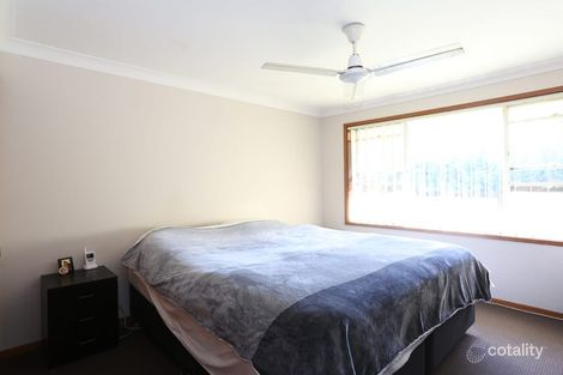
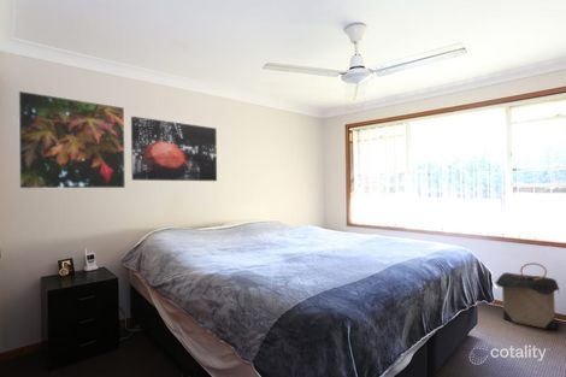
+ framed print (76, 143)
+ laundry hamper (525, 293)
+ wall art (177, 152)
